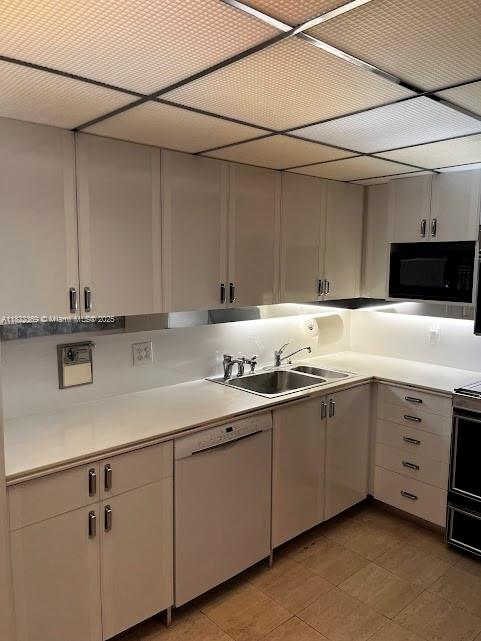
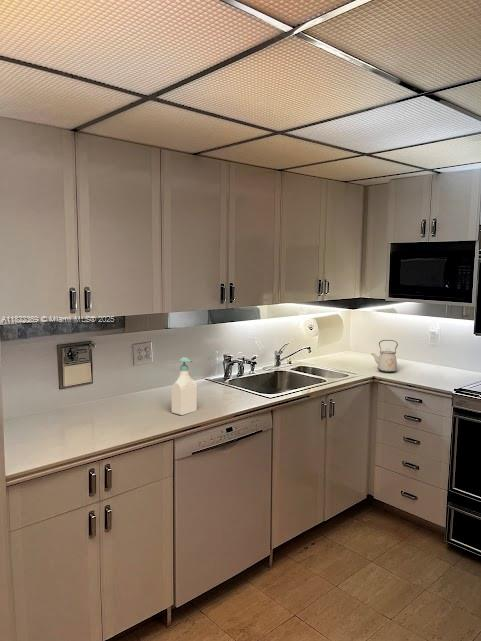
+ kettle (384, 355)
+ soap bottle (185, 384)
